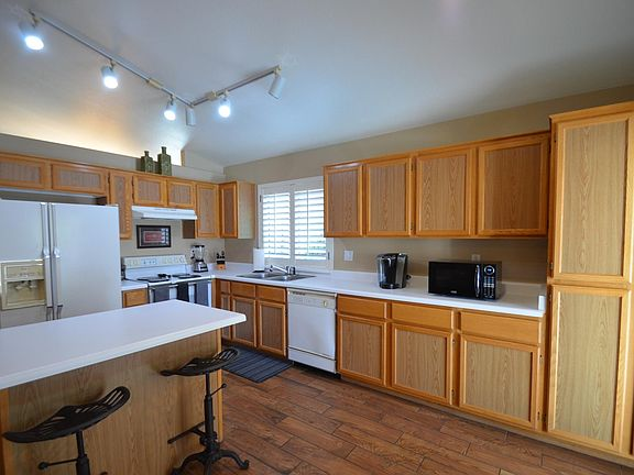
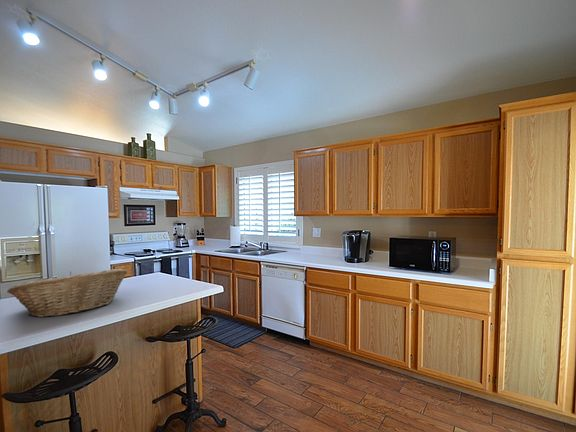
+ fruit basket (73, 287)
